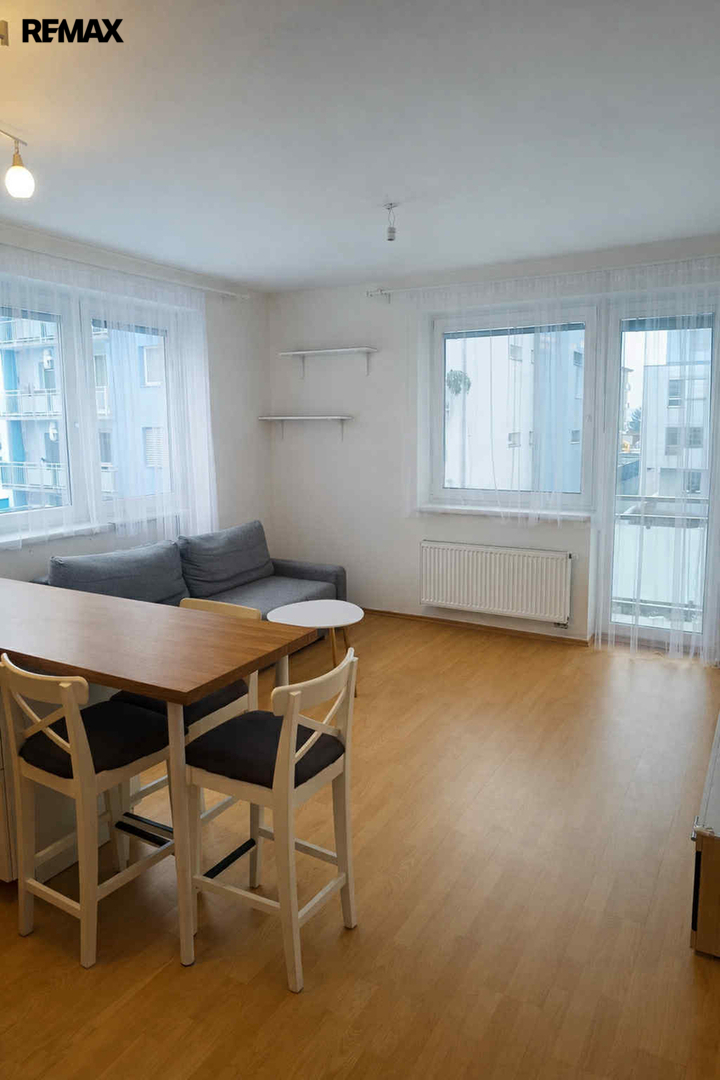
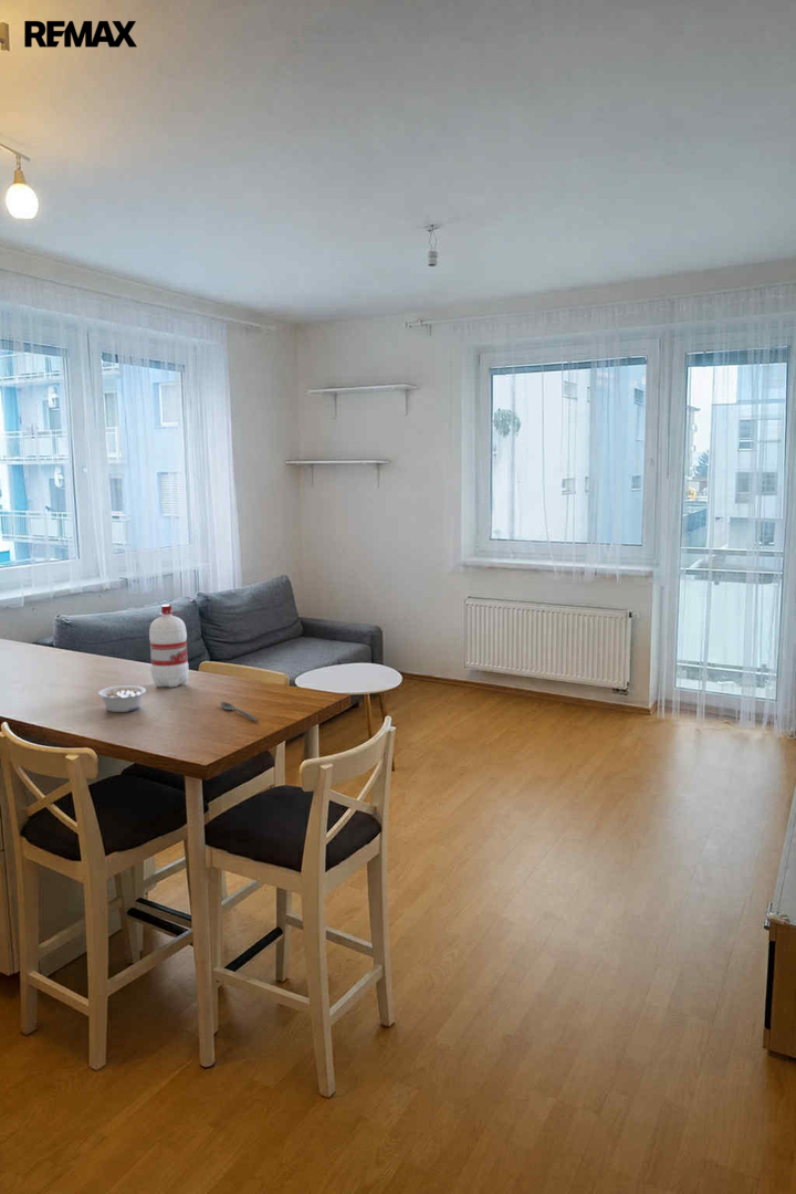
+ water bottle (168, 645)
+ legume (123, 698)
+ spoon (239, 711)
